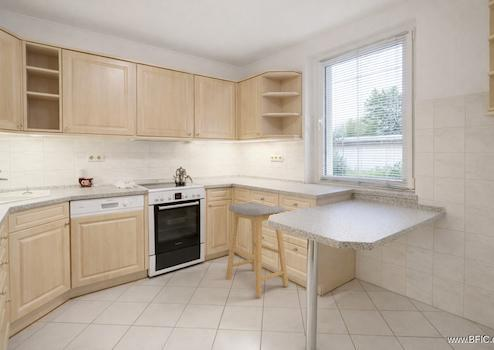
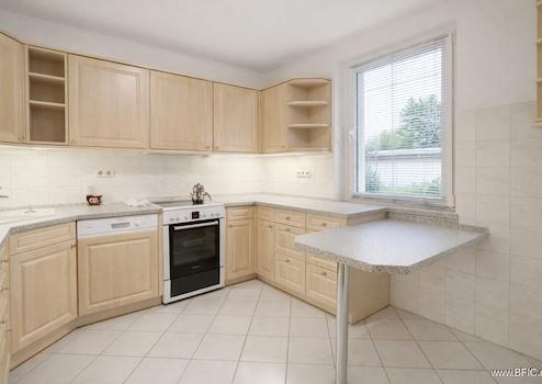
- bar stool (256, 243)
